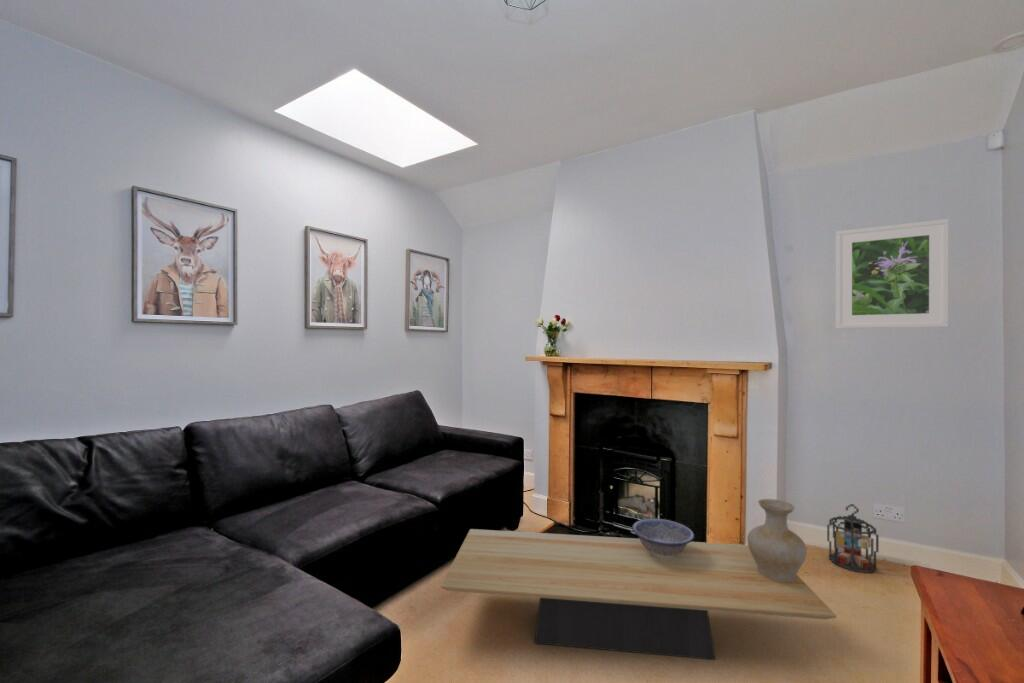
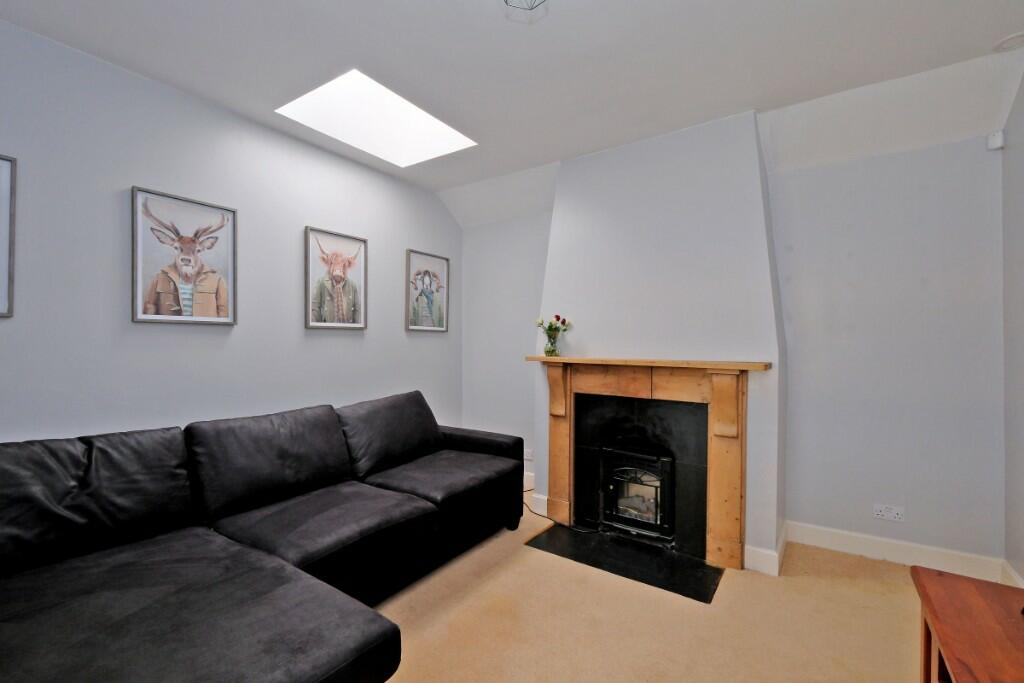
- decorative bowl (662, 541)
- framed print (888, 276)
- vase (776, 538)
- lantern (852, 533)
- coffee table (619, 598)
